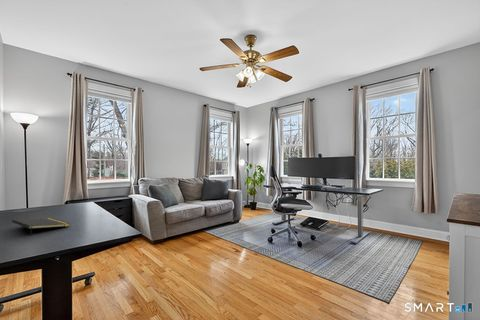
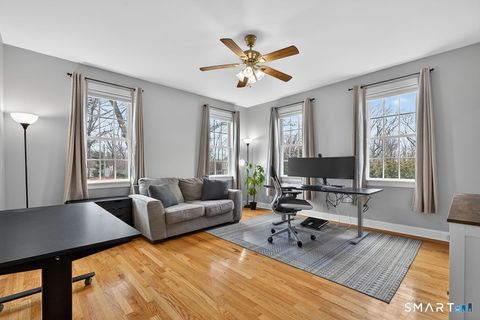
- notepad (41, 222)
